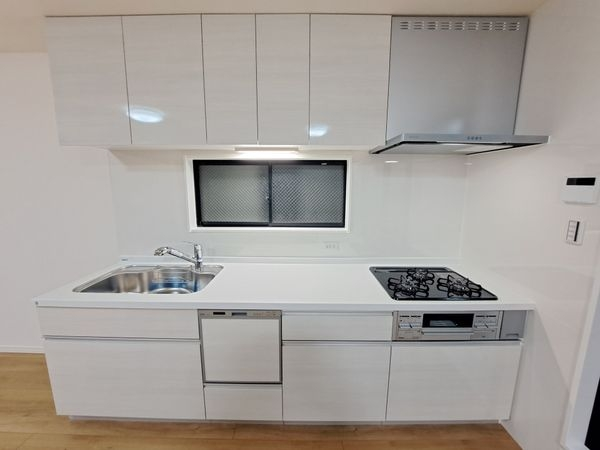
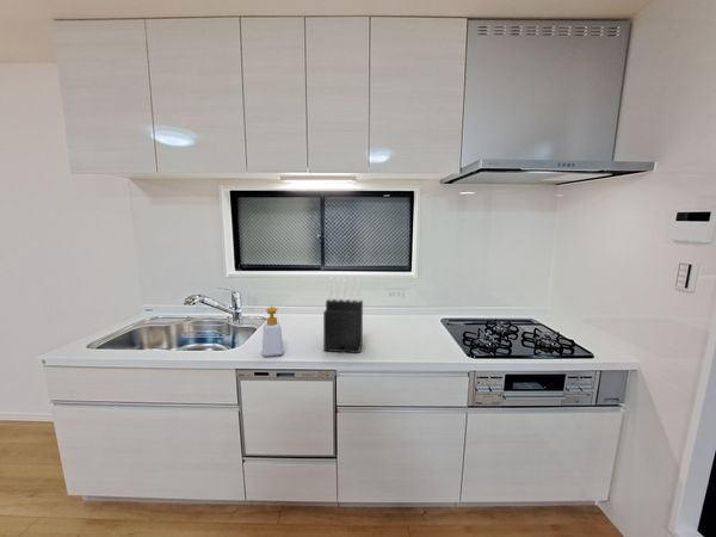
+ soap bottle (272, 328)
+ knife block (342, 314)
